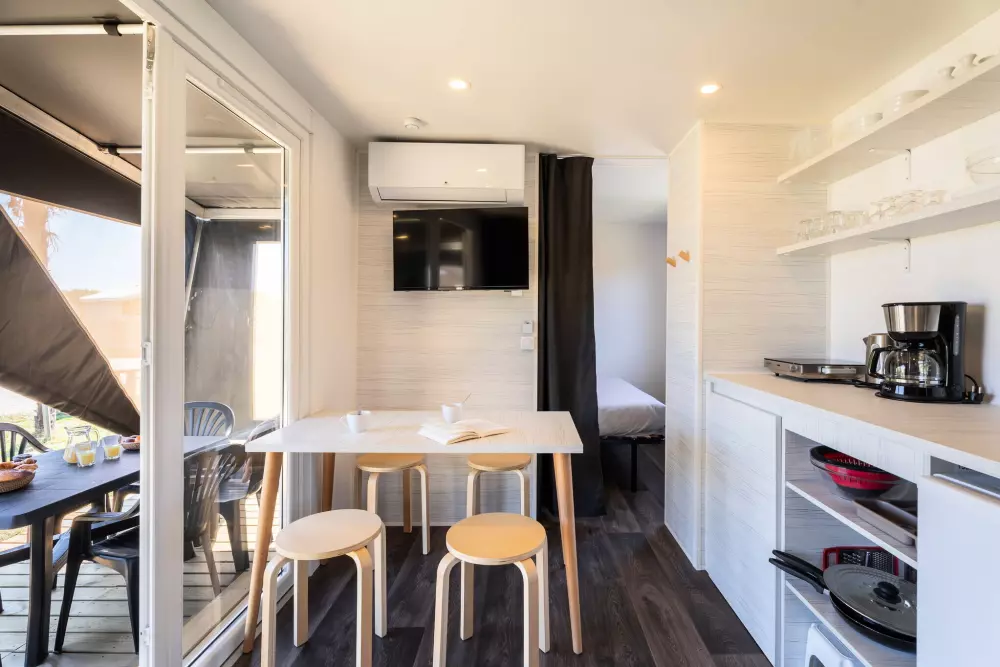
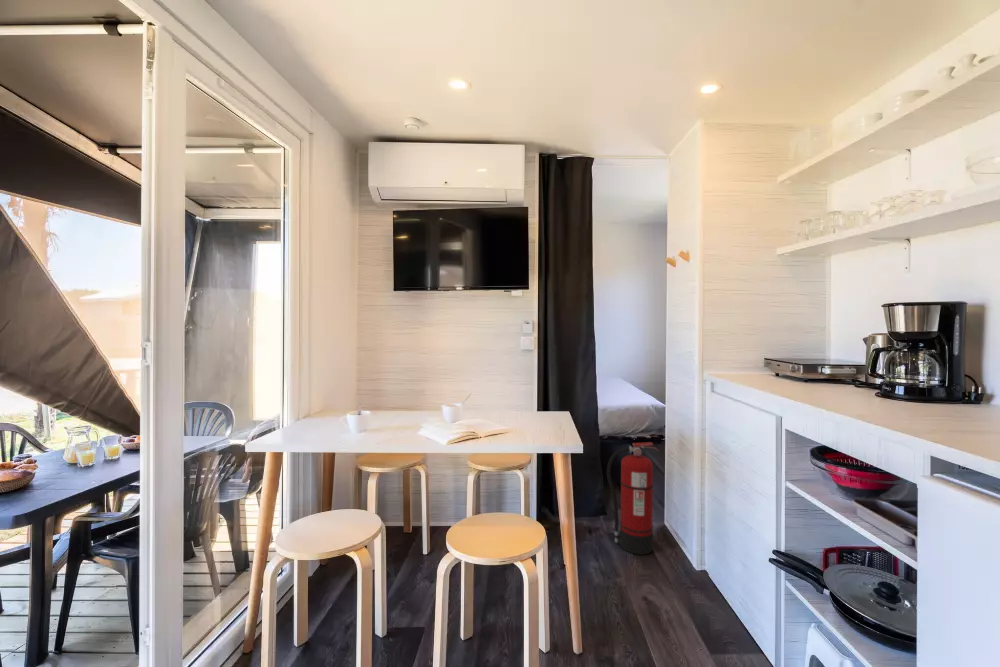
+ fire extinguisher (631, 494)
